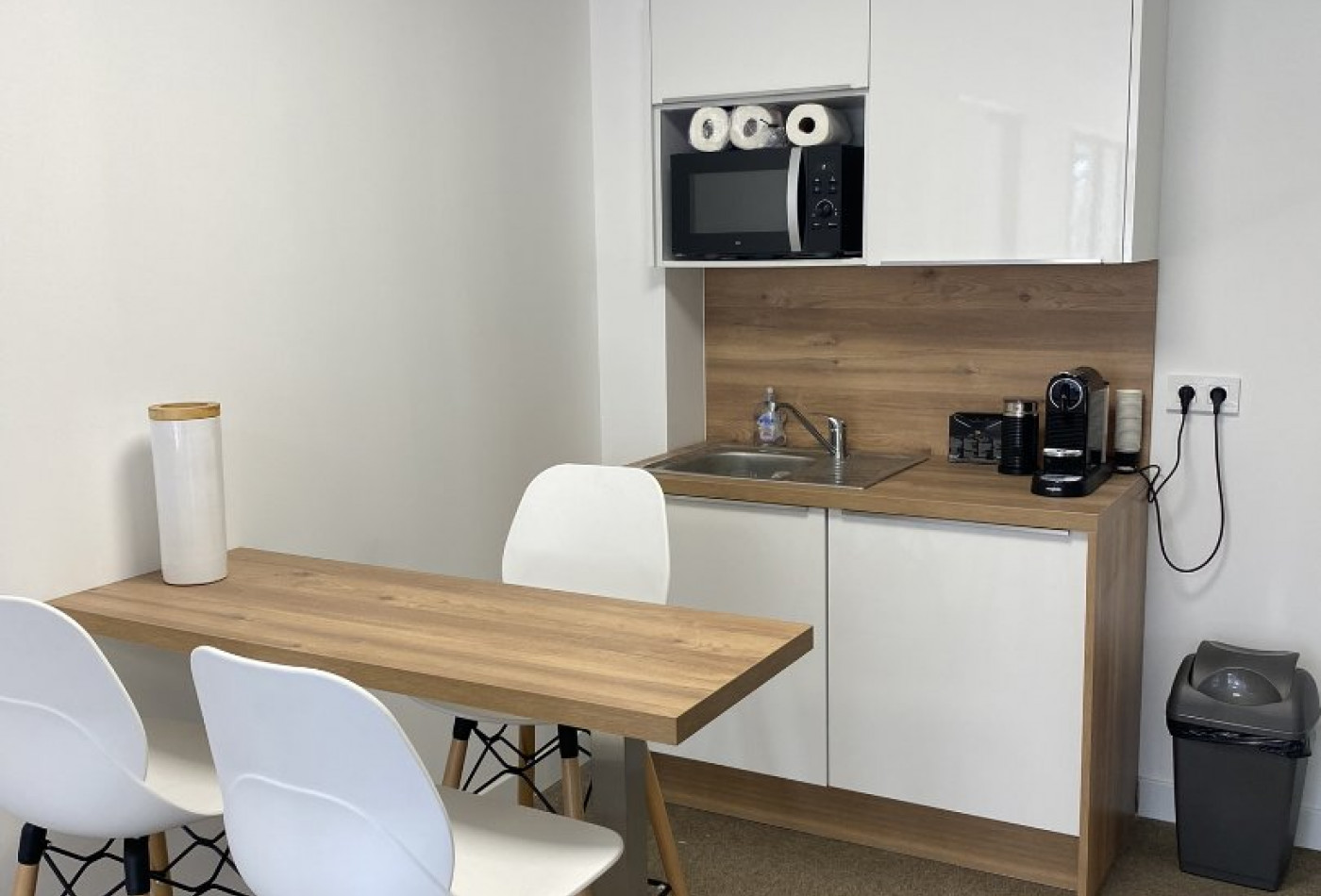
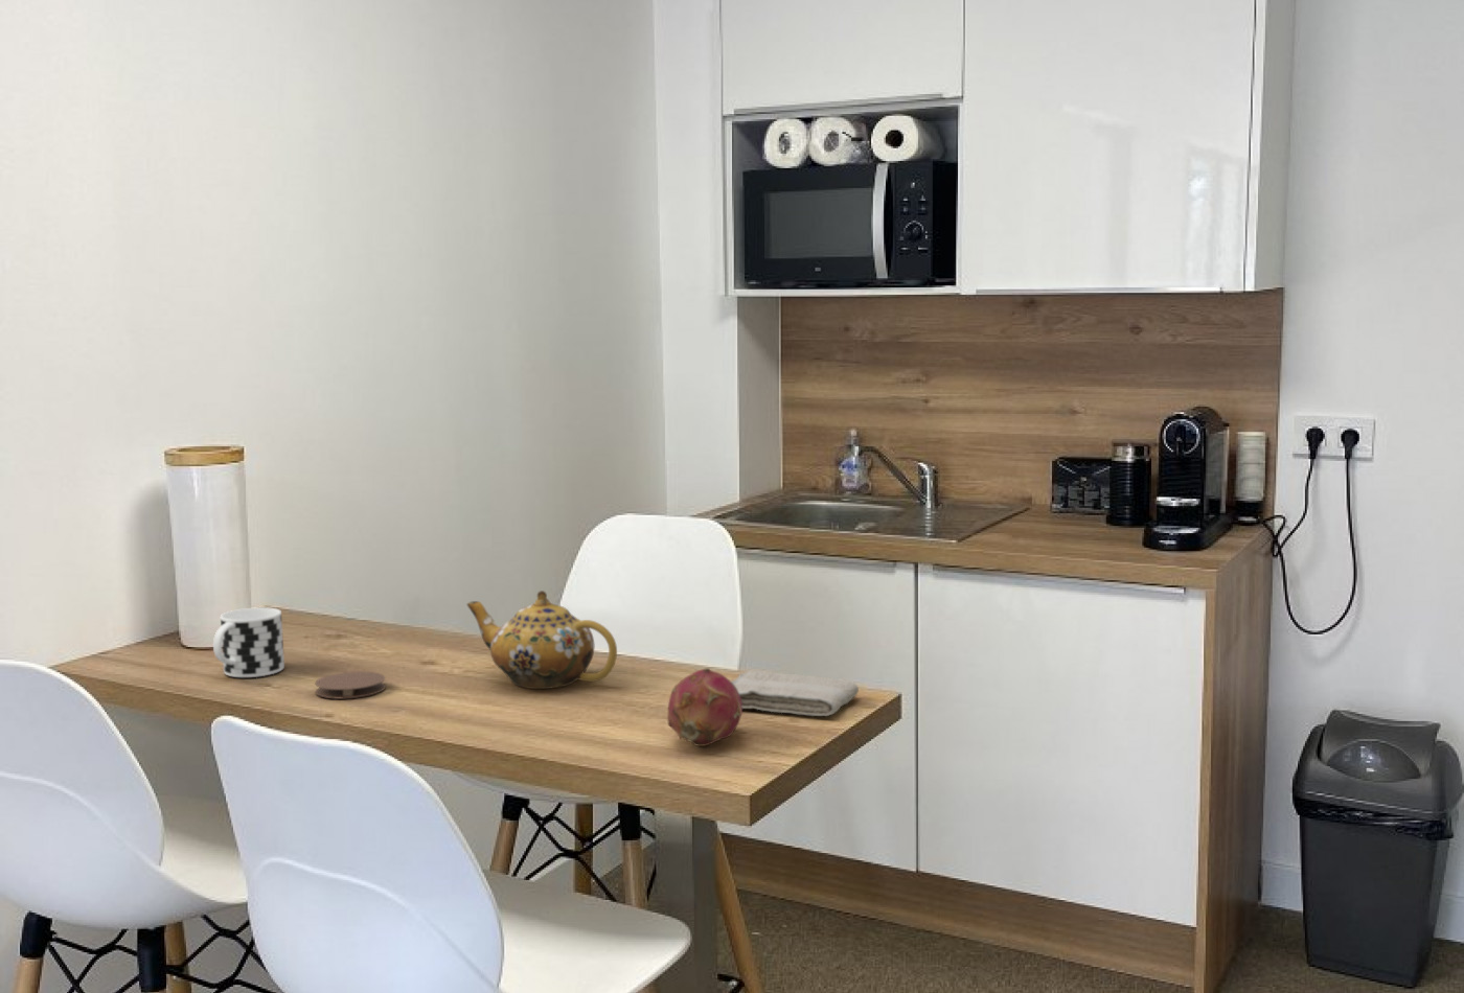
+ fruit (707, 704)
+ cup (245, 644)
+ teapot (541, 635)
+ coaster (350, 685)
+ washcloth (787, 690)
